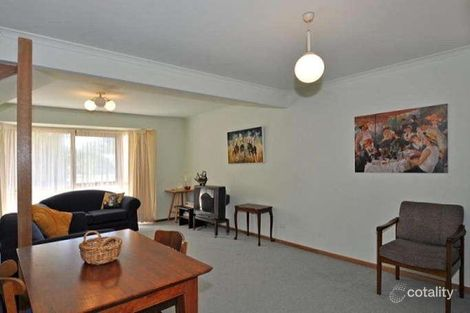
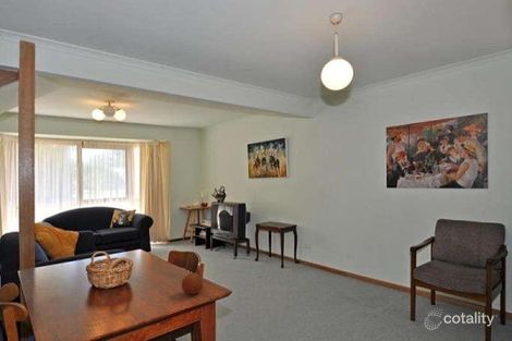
+ fruit (192, 283)
